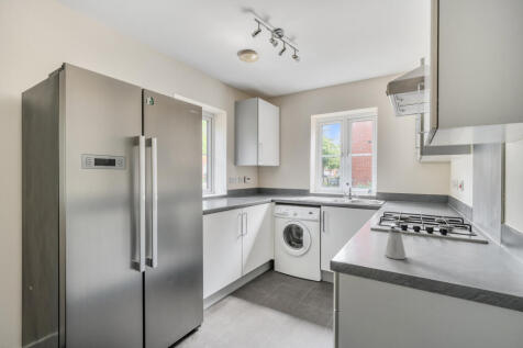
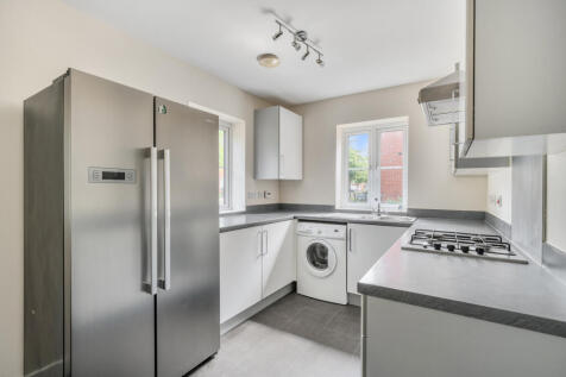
- saltshaker (394, 243)
